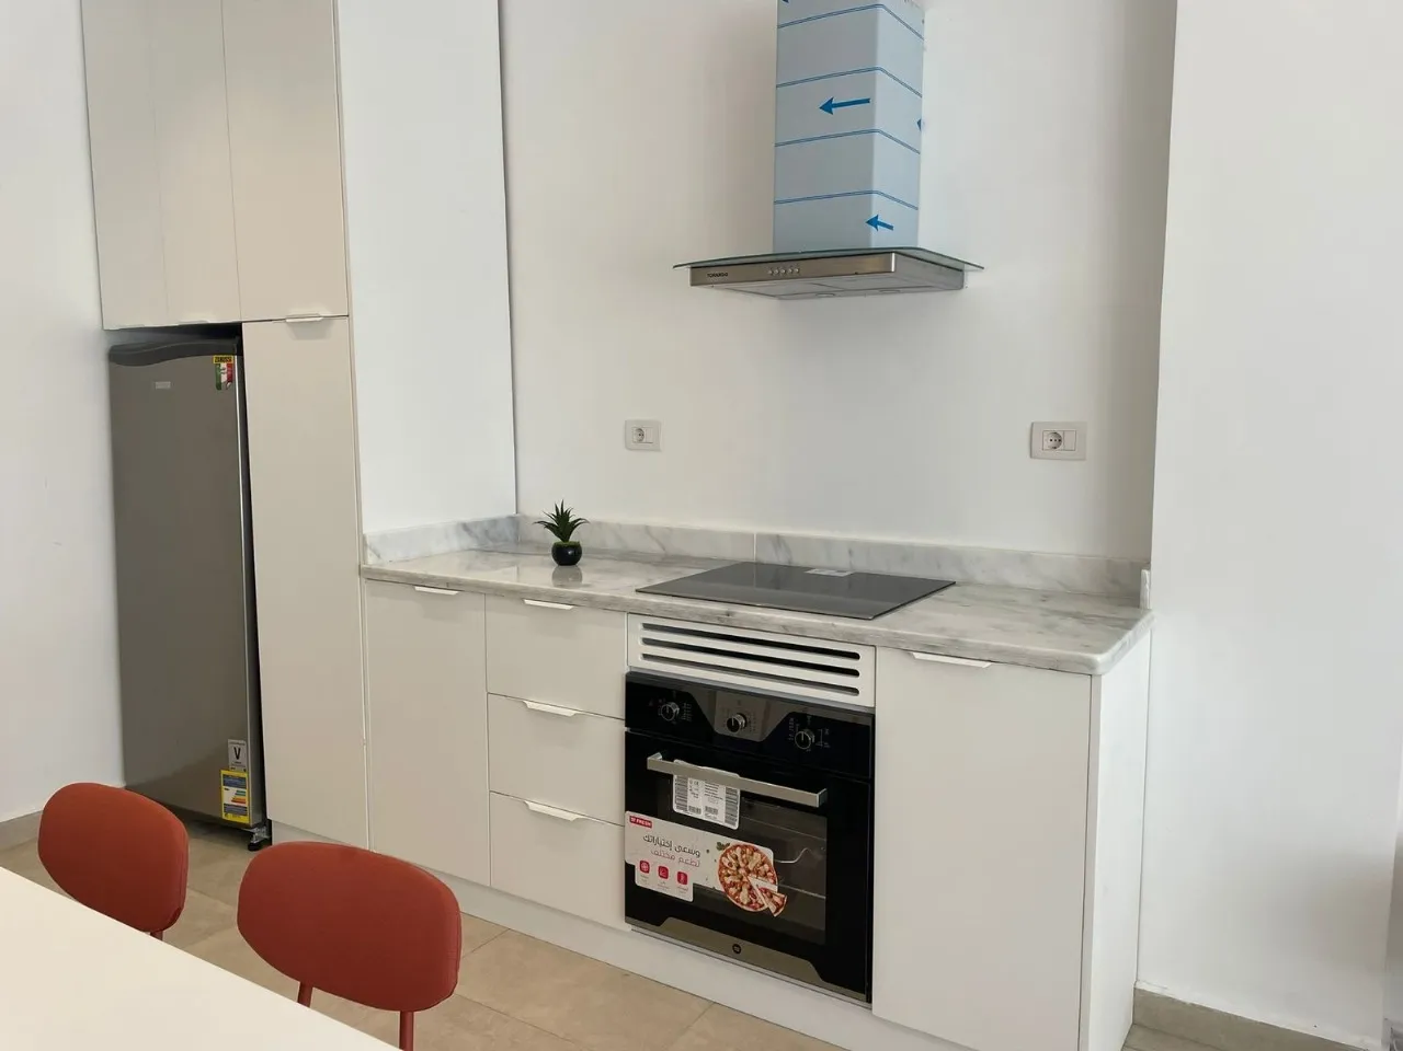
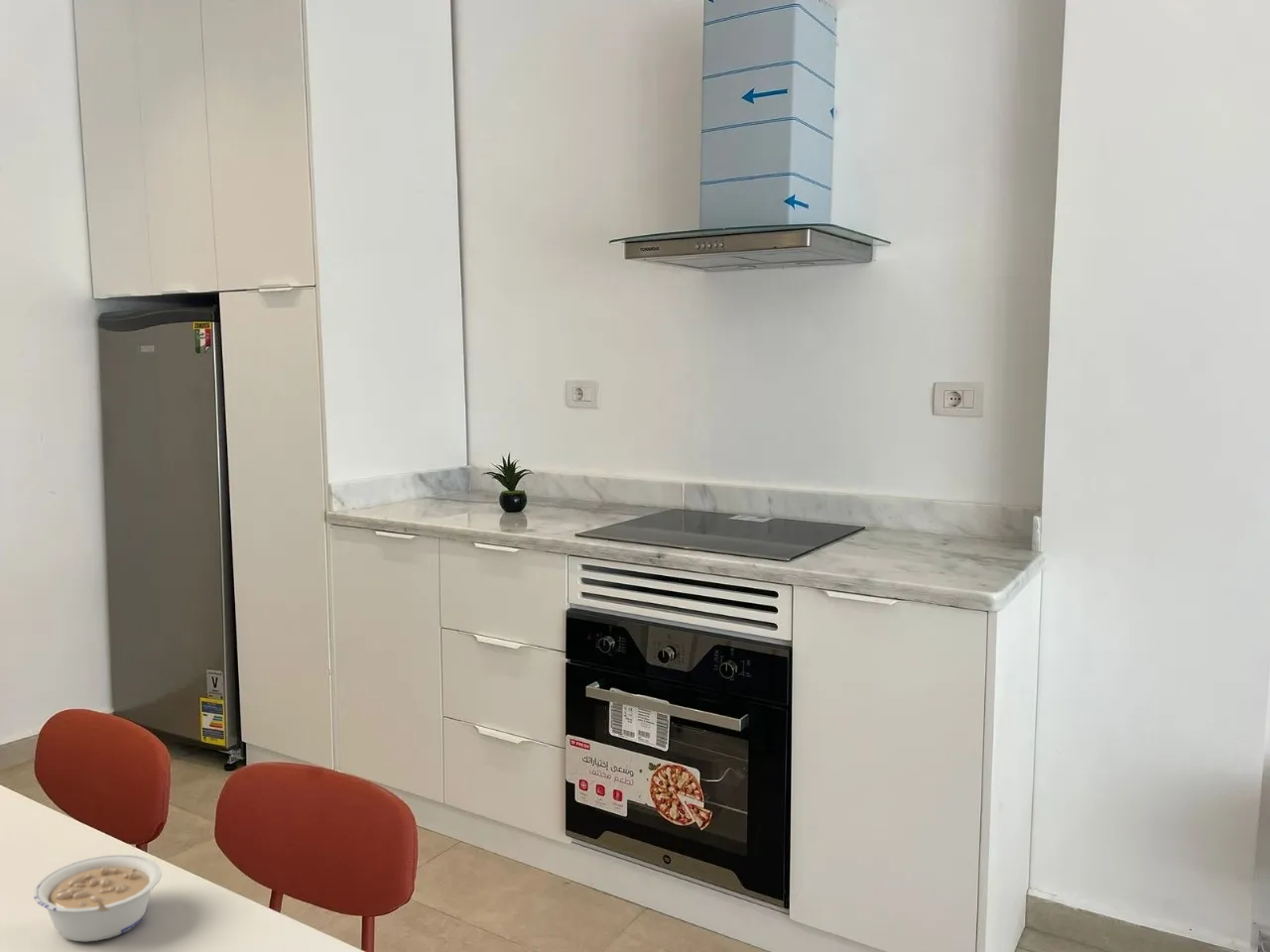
+ legume (102, 897)
